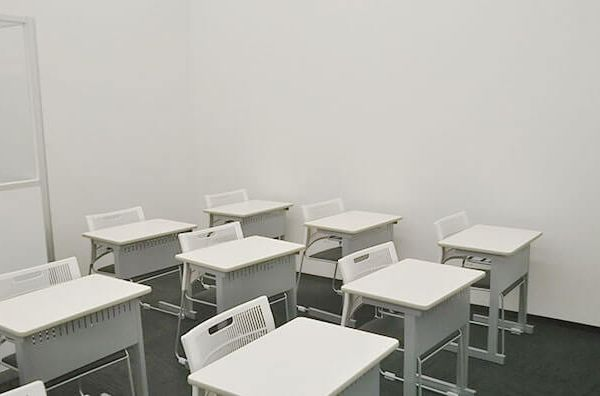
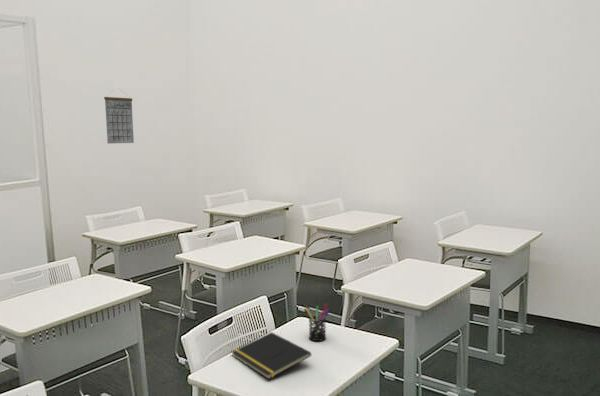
+ calendar (119, 115)
+ pen holder (318, 320)
+ notepad (270, 353)
